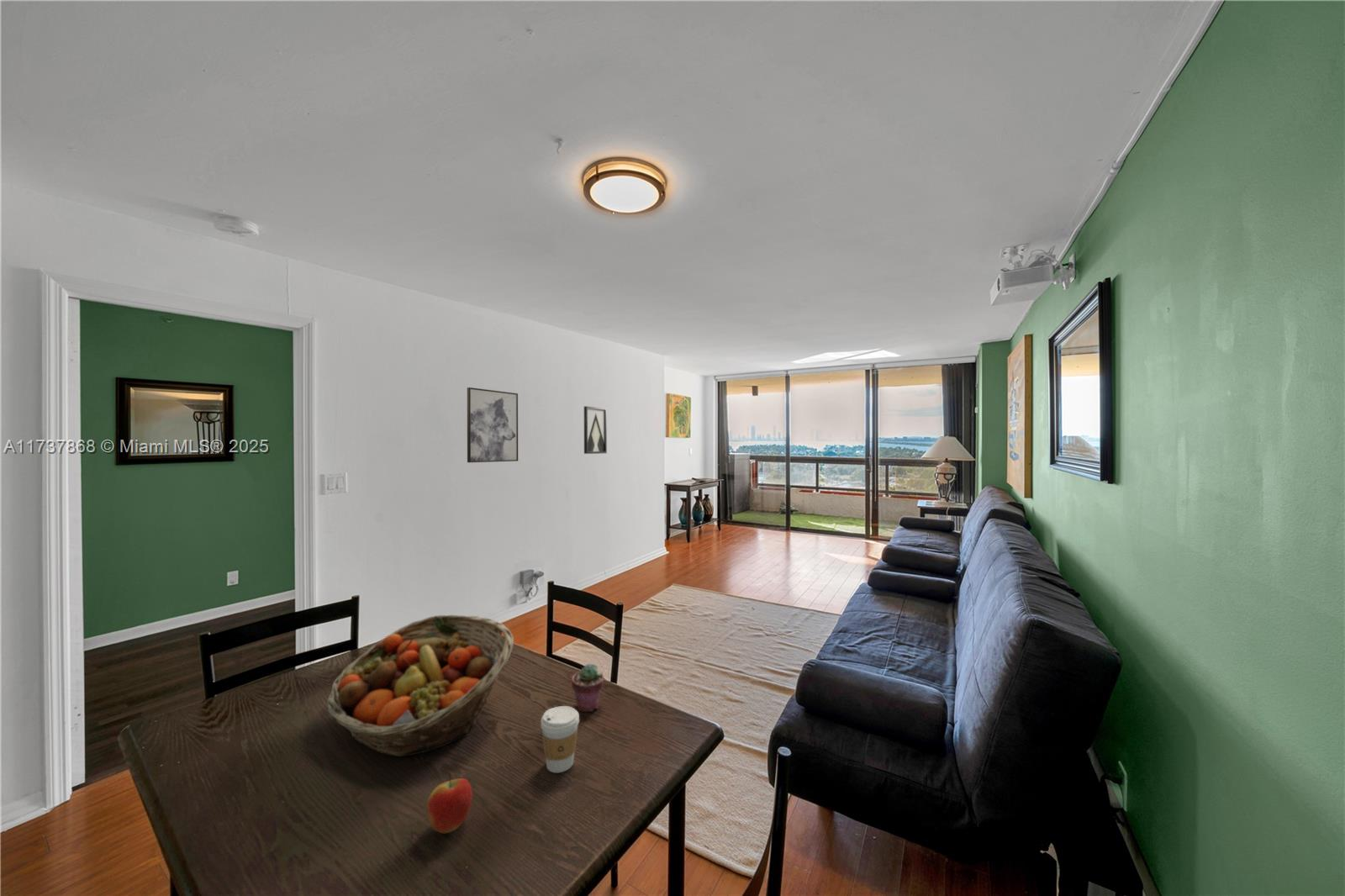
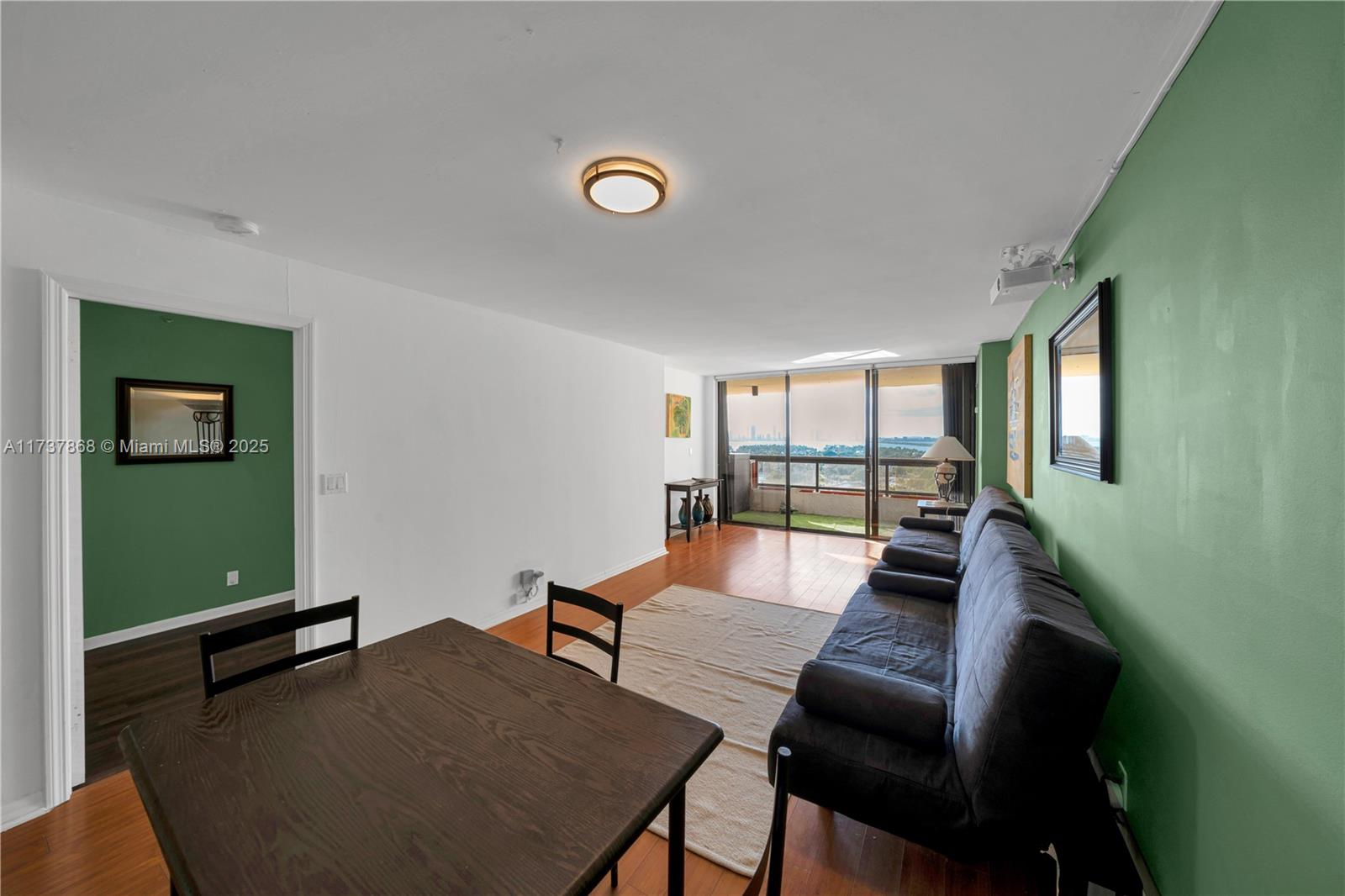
- apple (450, 801)
- potted succulent (588, 685)
- wall art (595, 430)
- coffee cup (560, 738)
- wall art (493, 426)
- fruit basket (425, 677)
